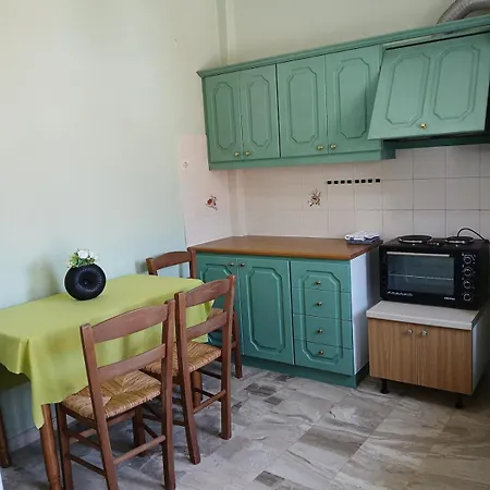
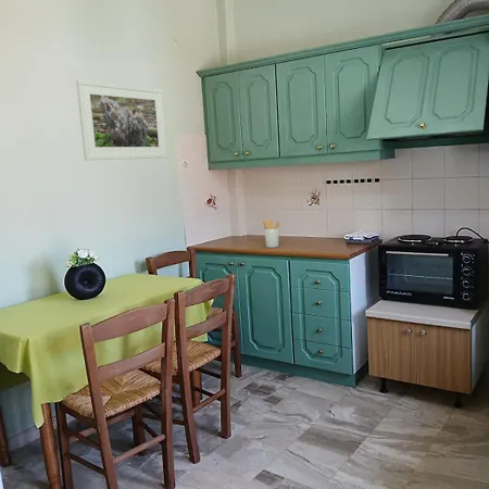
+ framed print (126, 122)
+ utensil holder (269, 233)
